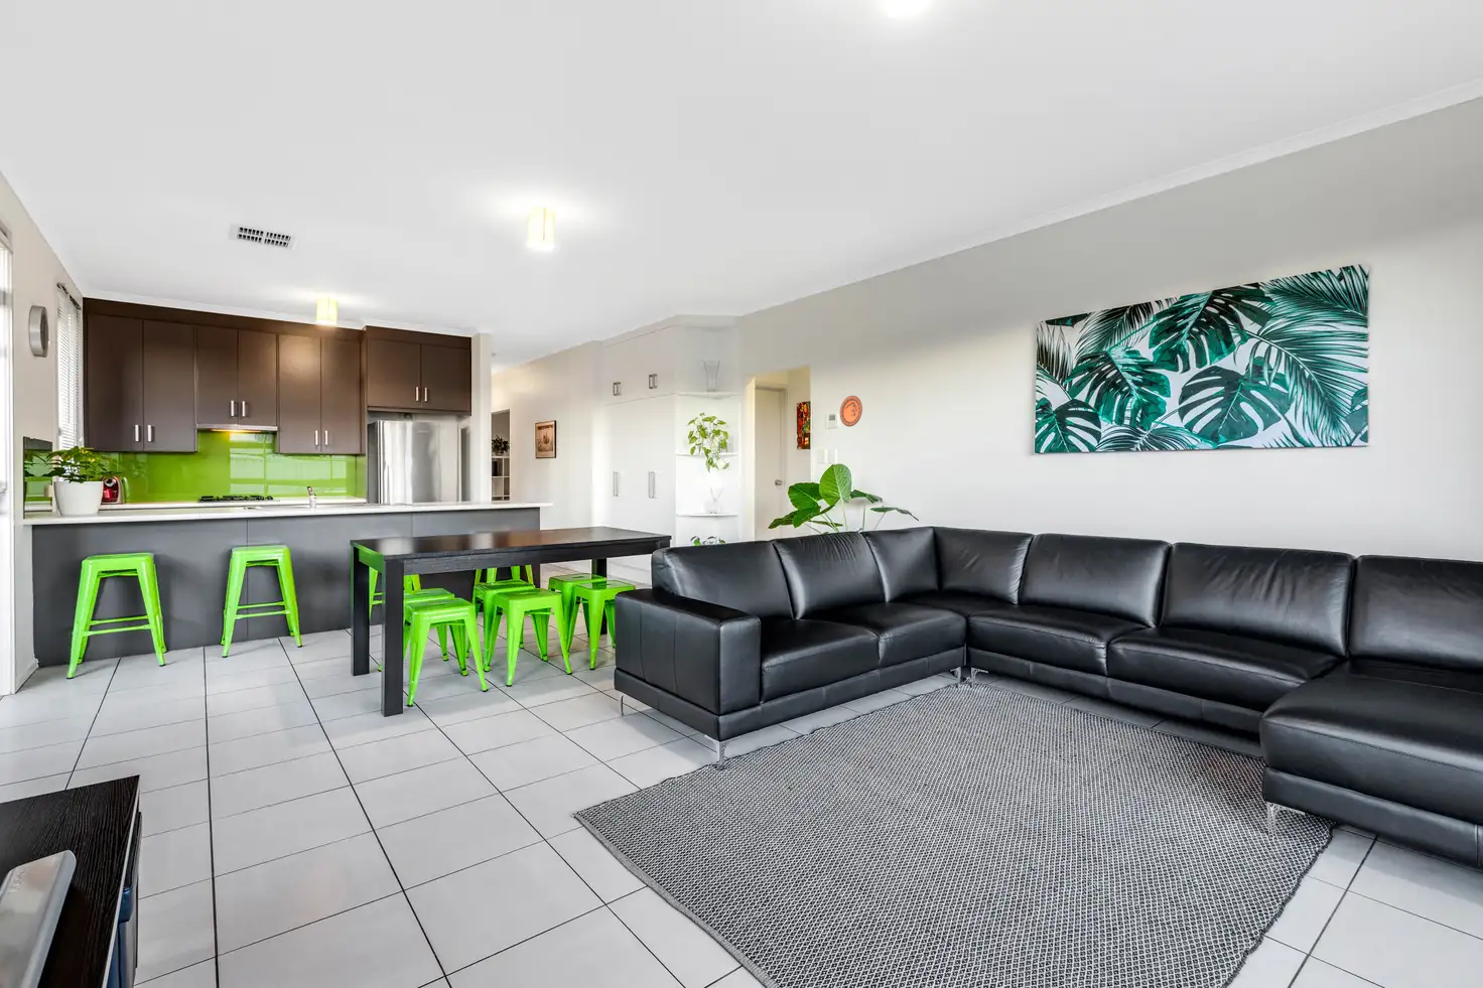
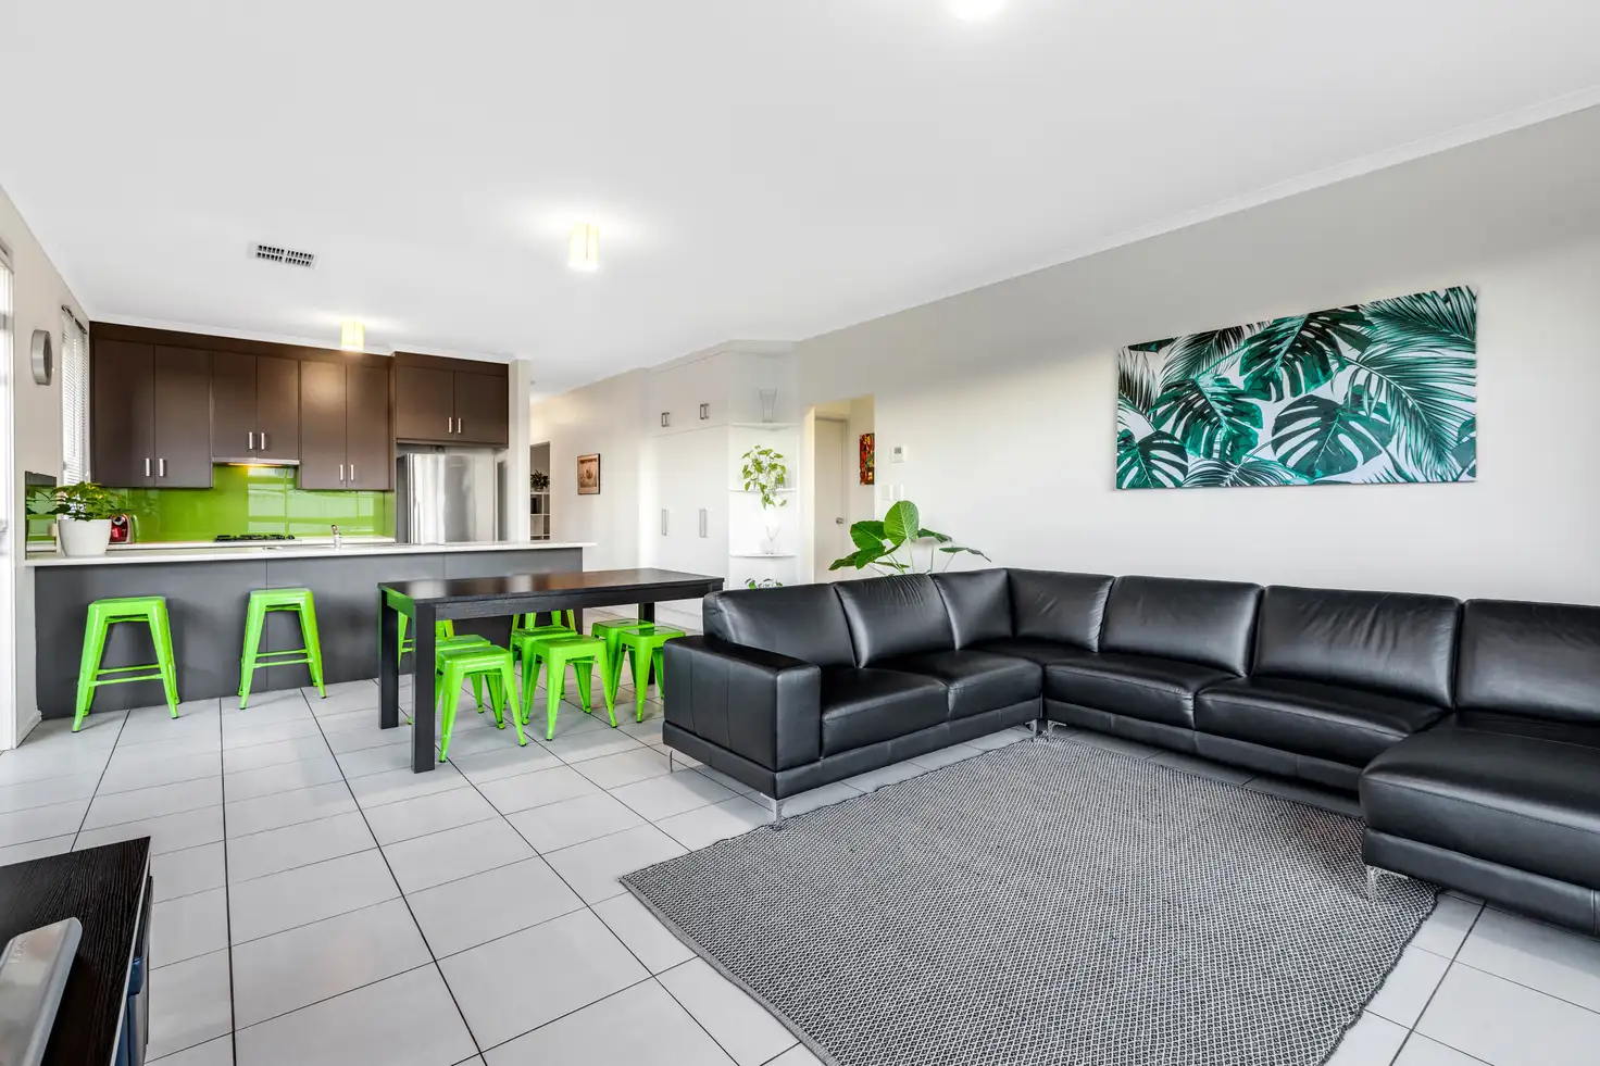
- decorative plate (851, 411)
